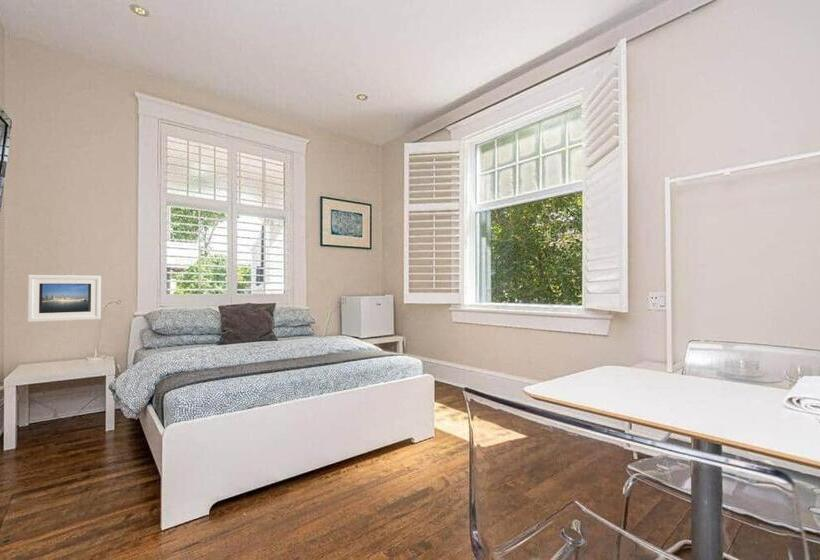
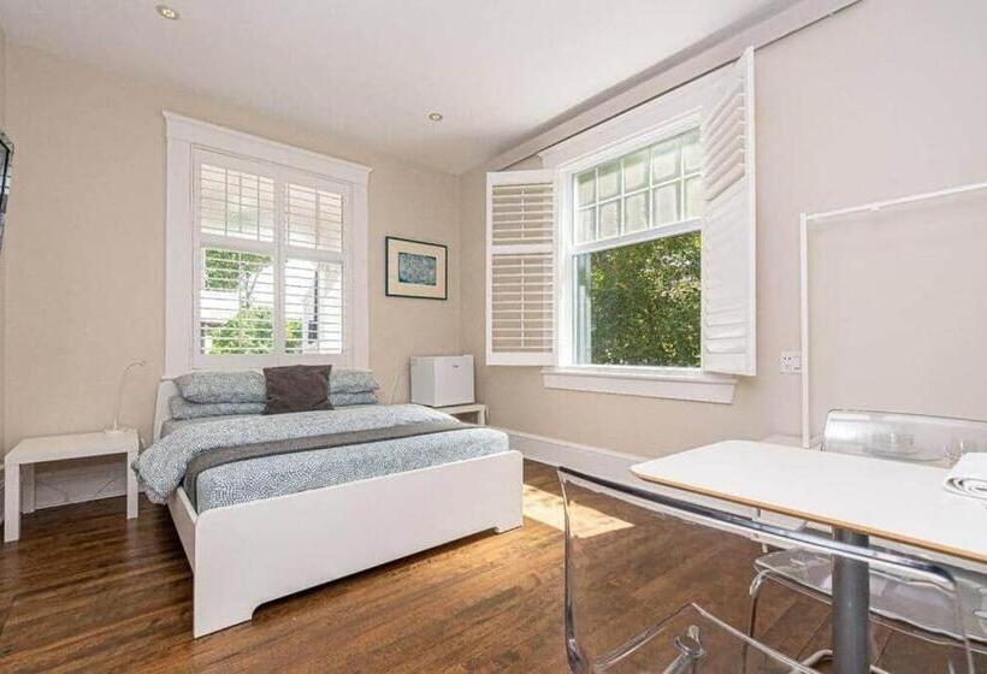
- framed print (65, 297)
